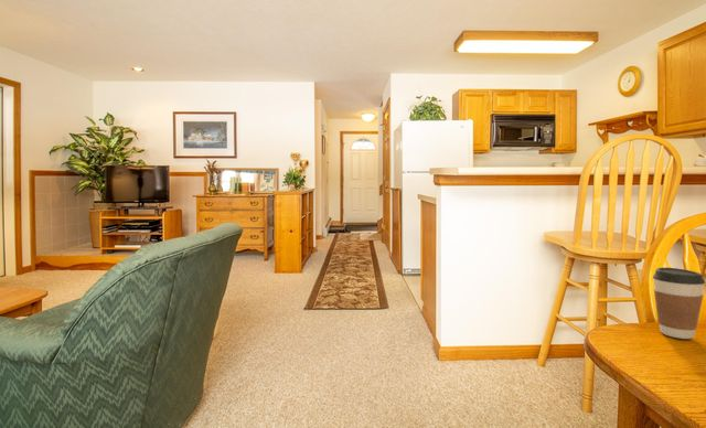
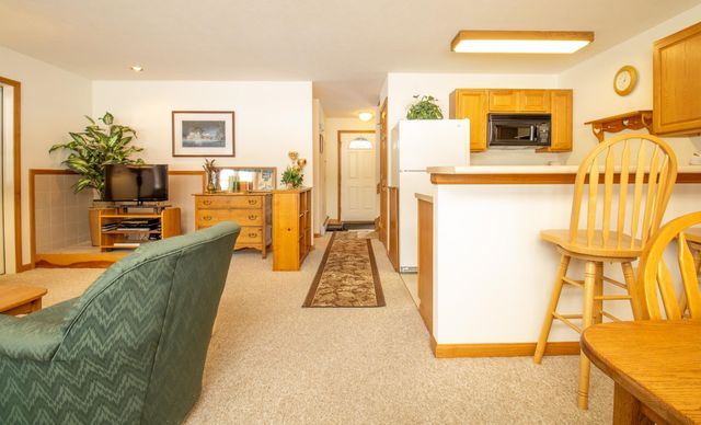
- coffee cup (677, 302)
